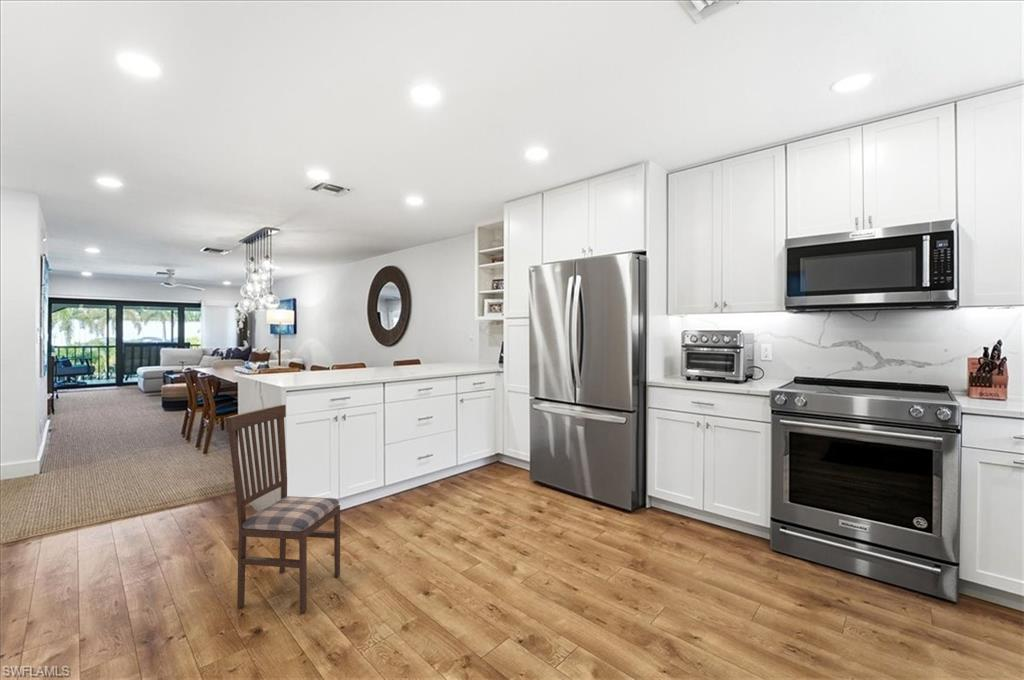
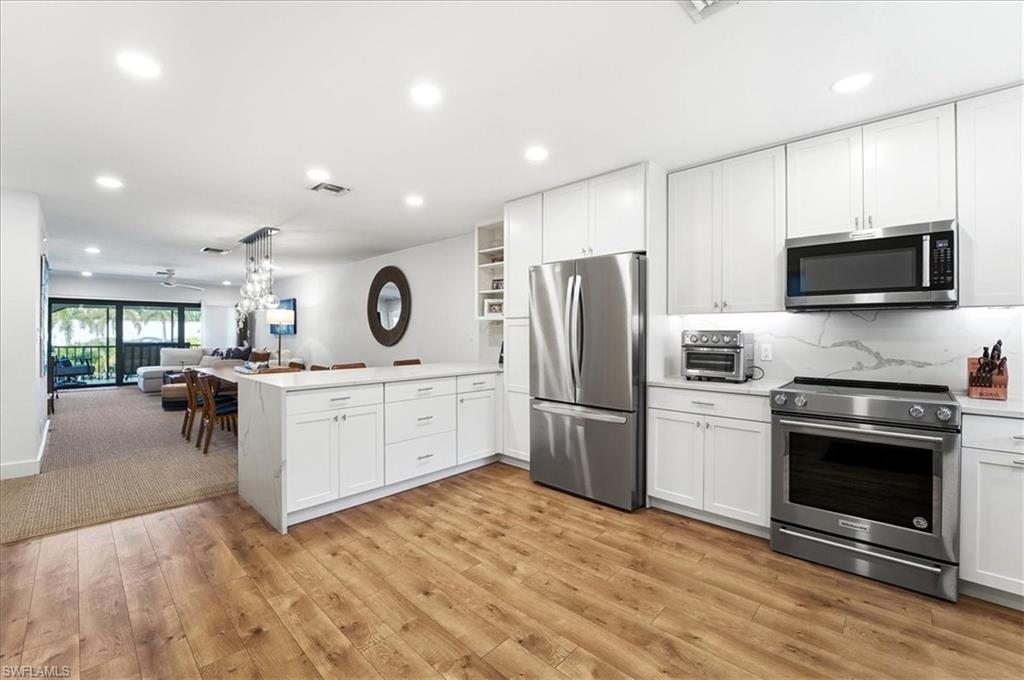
- dining chair (288, 500)
